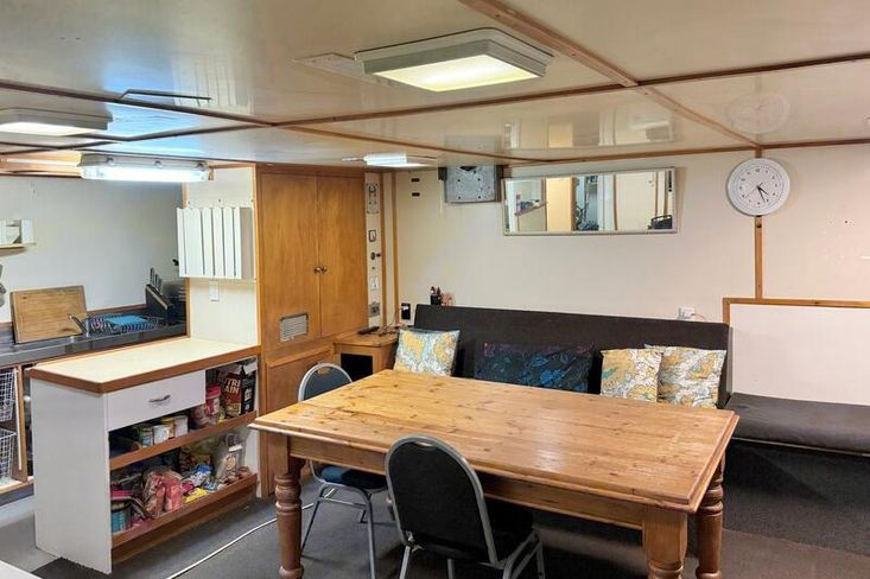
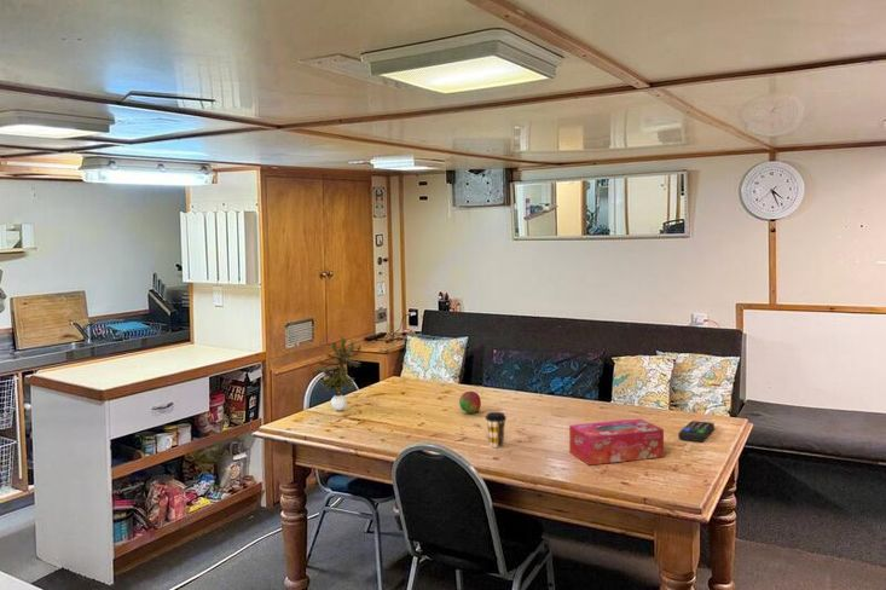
+ potted plant (342, 372)
+ fruit (469, 403)
+ remote control (696, 430)
+ coffee cup (496, 429)
+ tissue box (615, 440)
